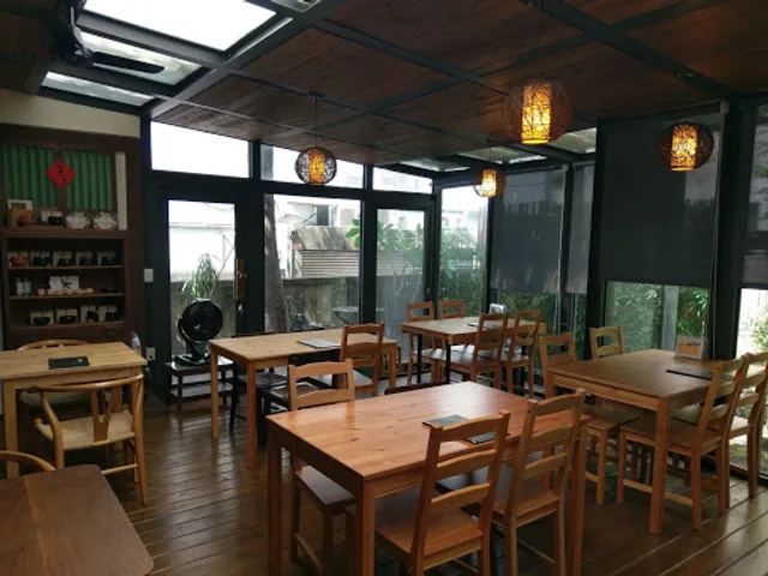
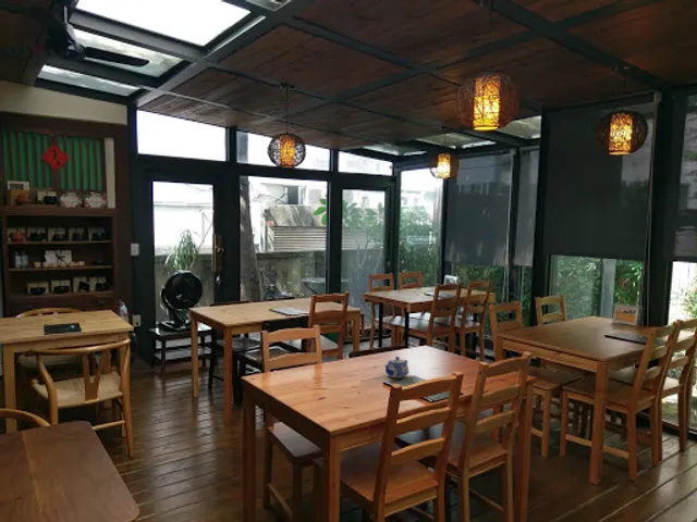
+ teapot (395, 366)
